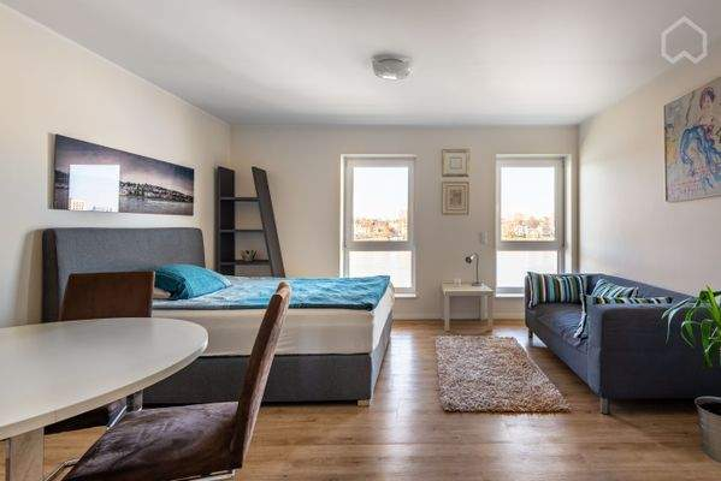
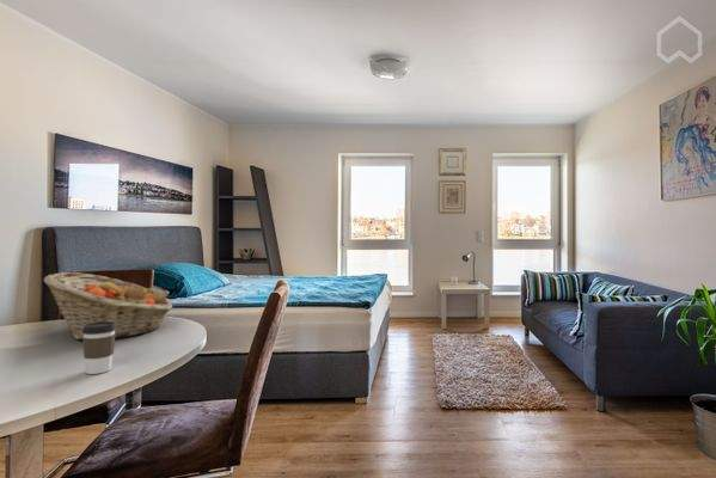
+ coffee cup (98, 347)
+ fruit basket (112, 300)
